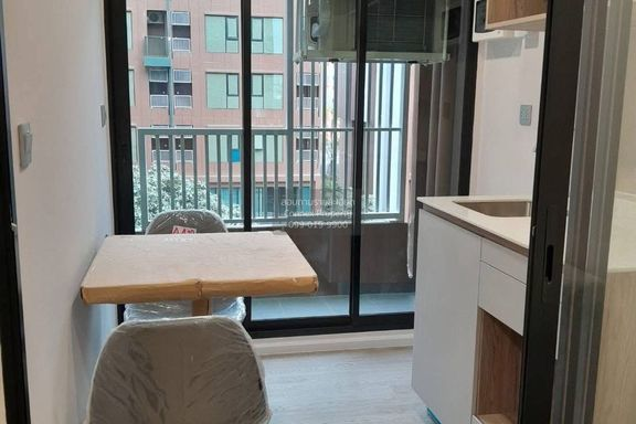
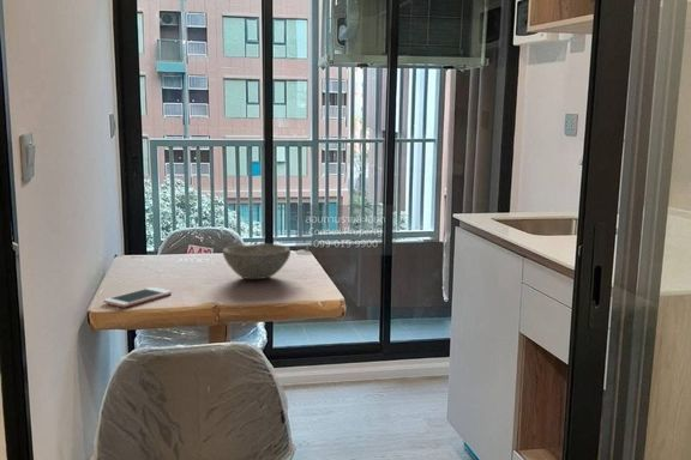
+ bowl (257, 262)
+ cell phone (138, 296)
